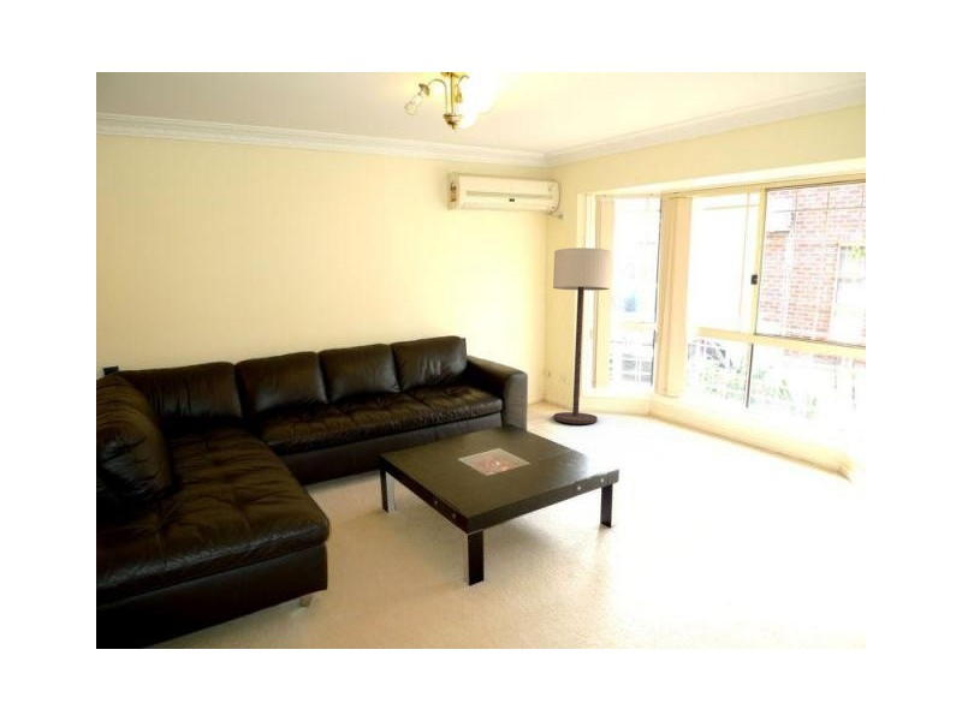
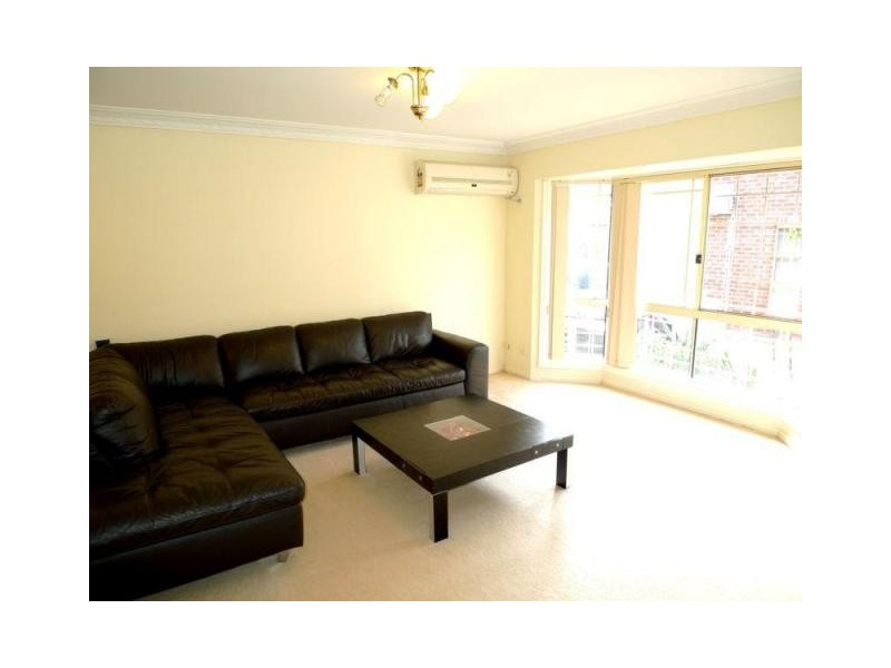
- floor lamp (578, 336)
